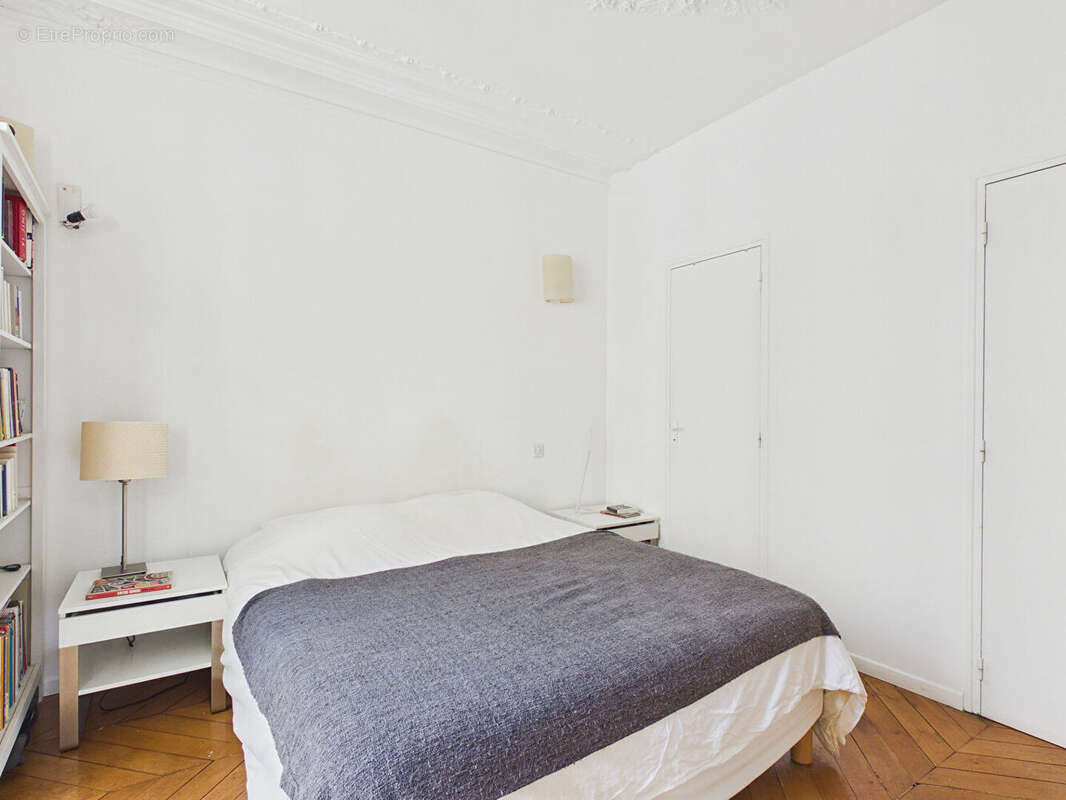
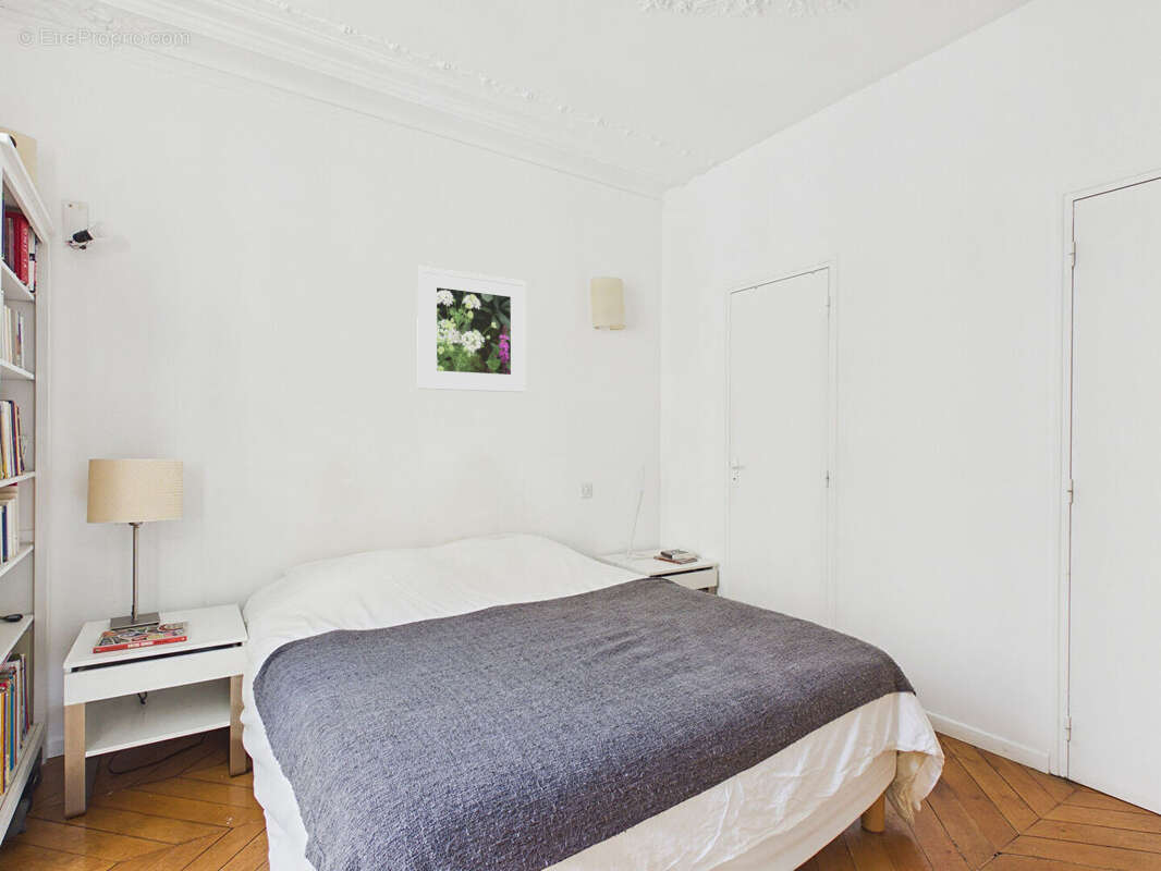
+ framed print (474, 332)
